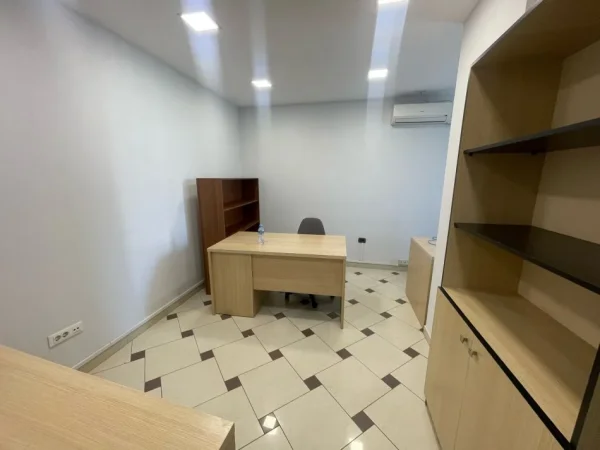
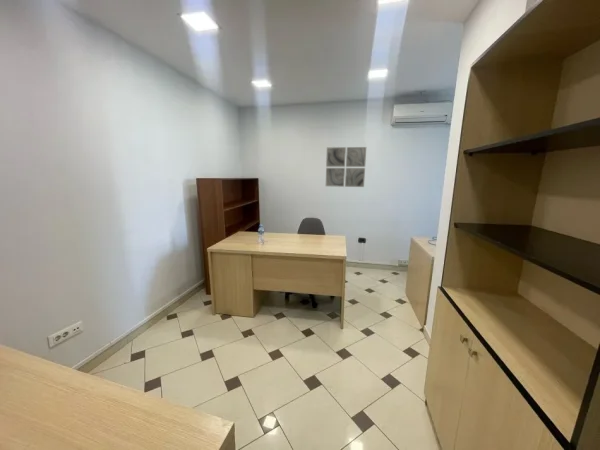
+ wall art (344, 166)
